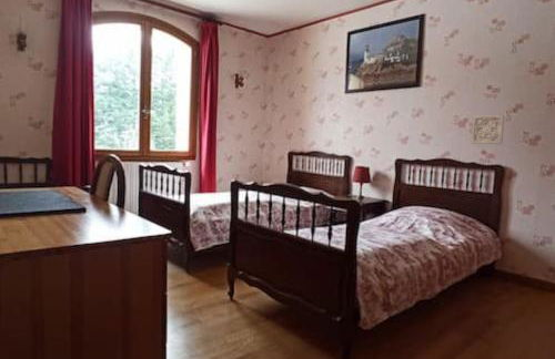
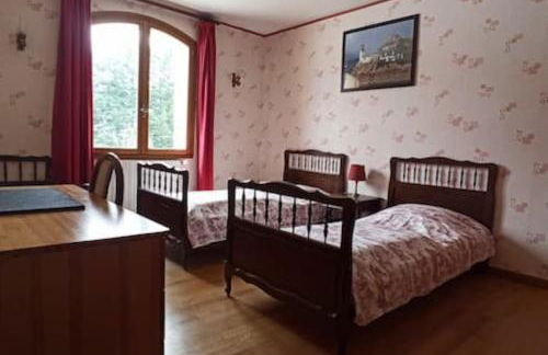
- wall ornament (487, 130)
